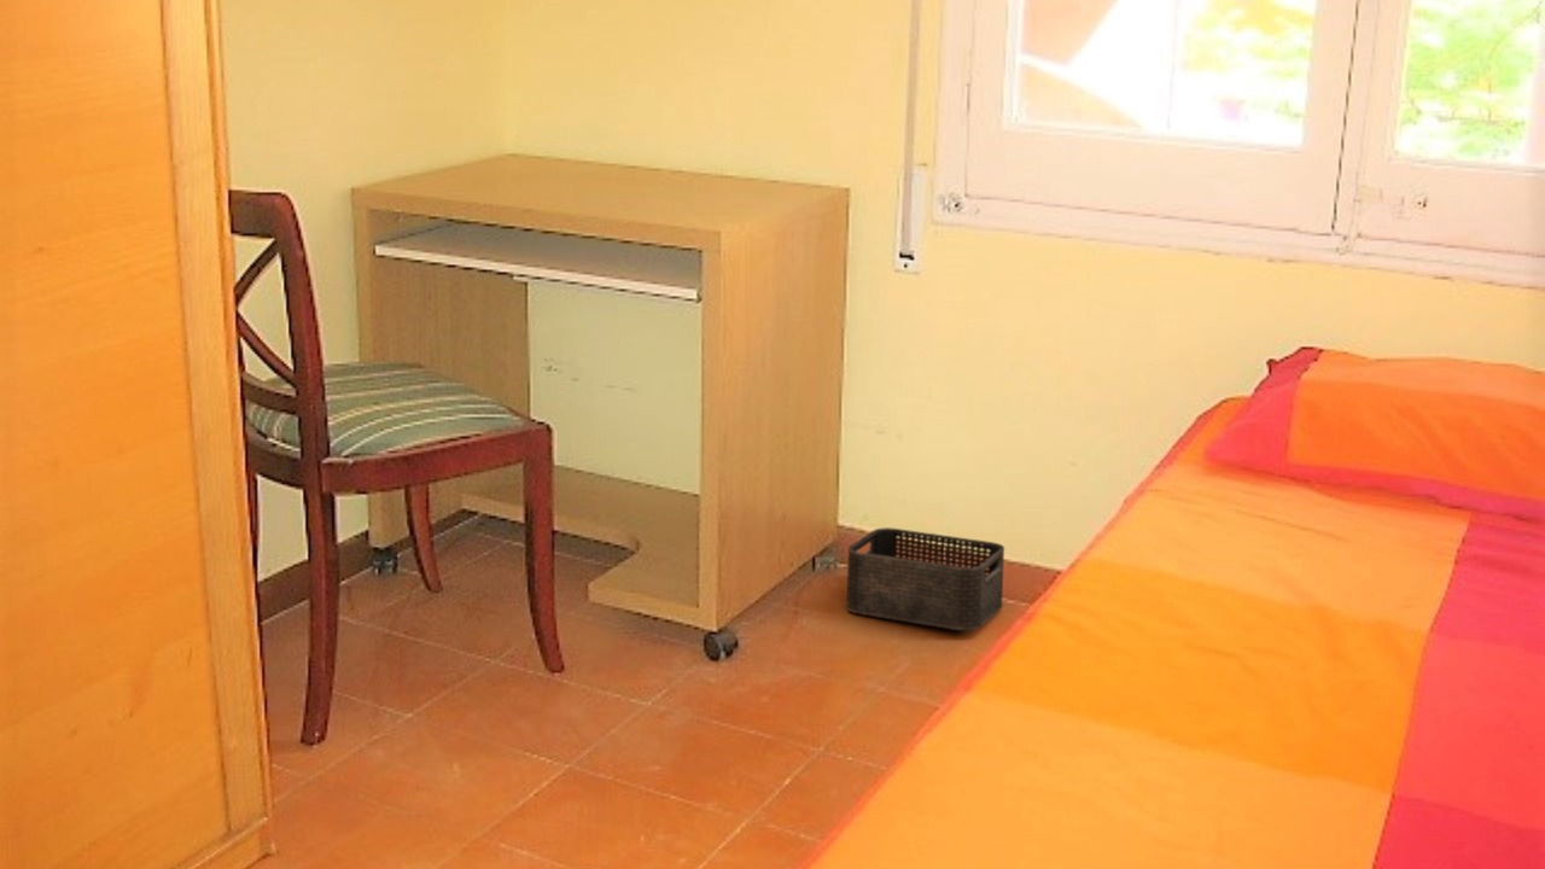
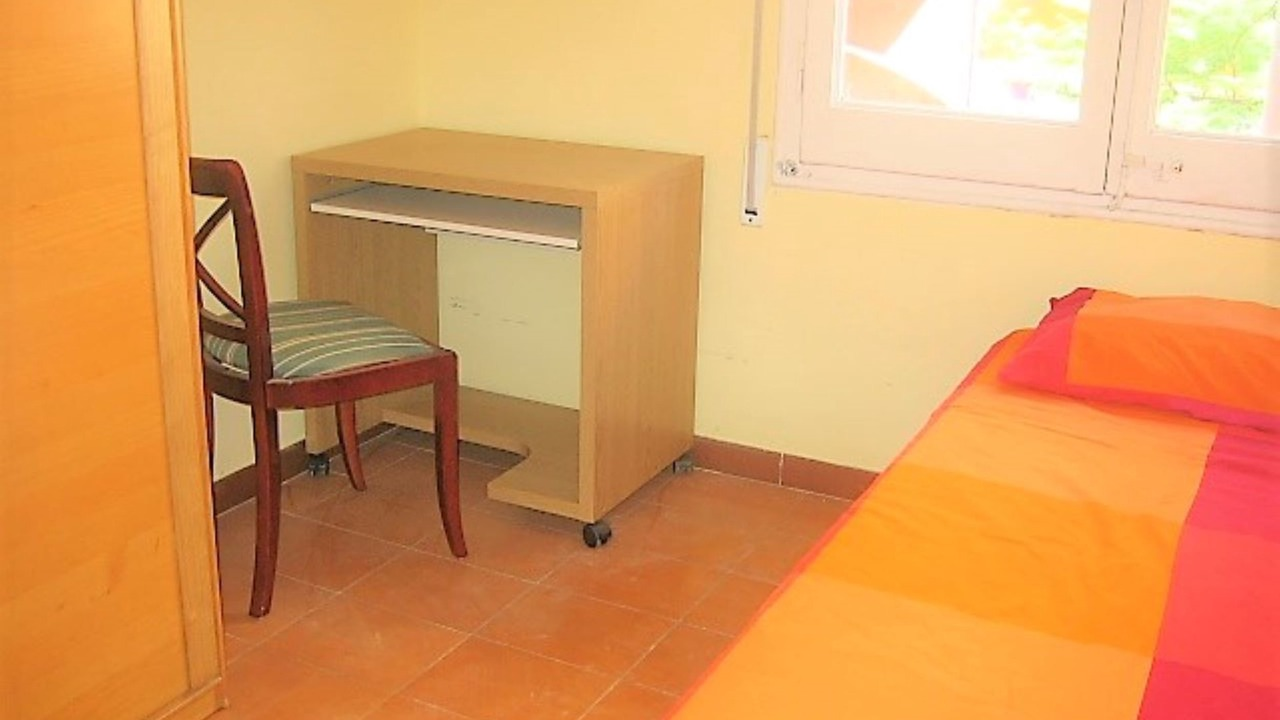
- storage bin (925, 577)
